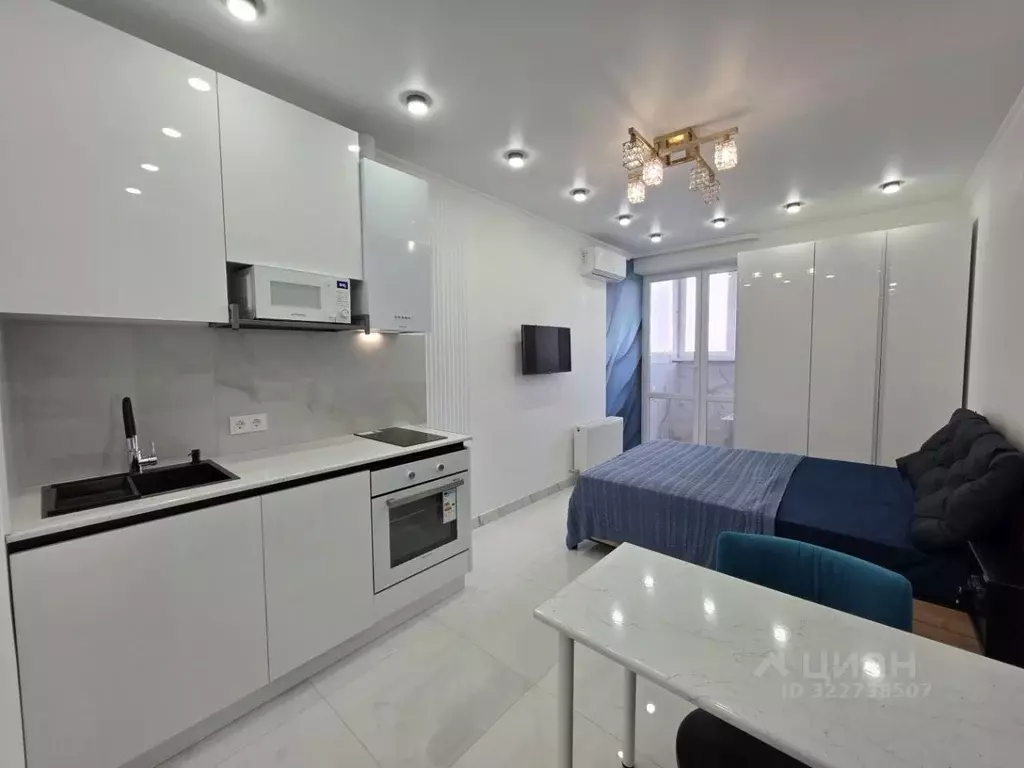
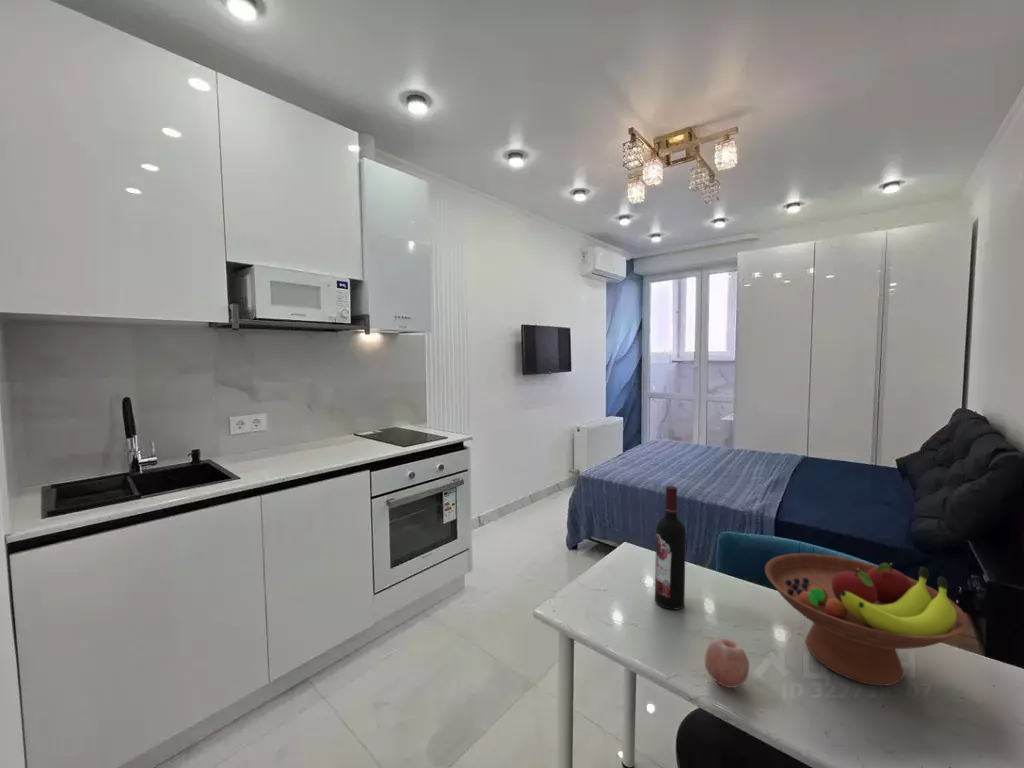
+ fruit (726, 662)
+ wine bottle (670, 544)
+ fruit bowl (853, 609)
